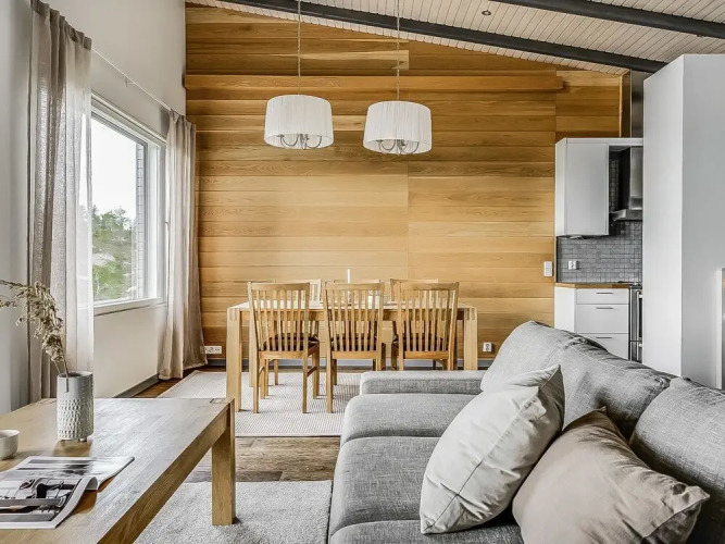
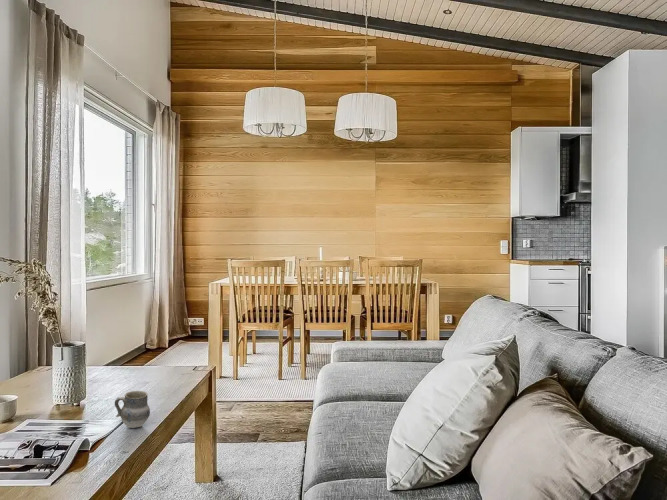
+ cup (132, 409)
